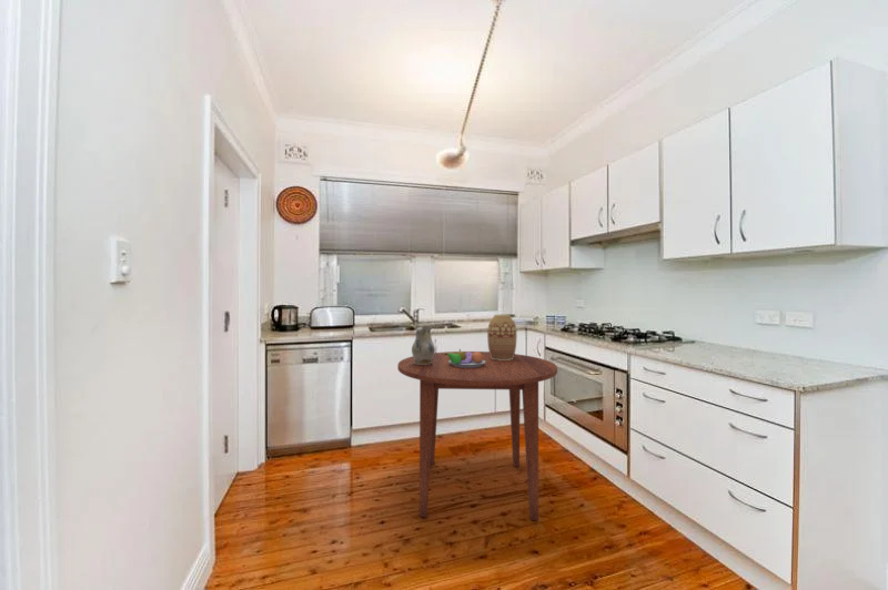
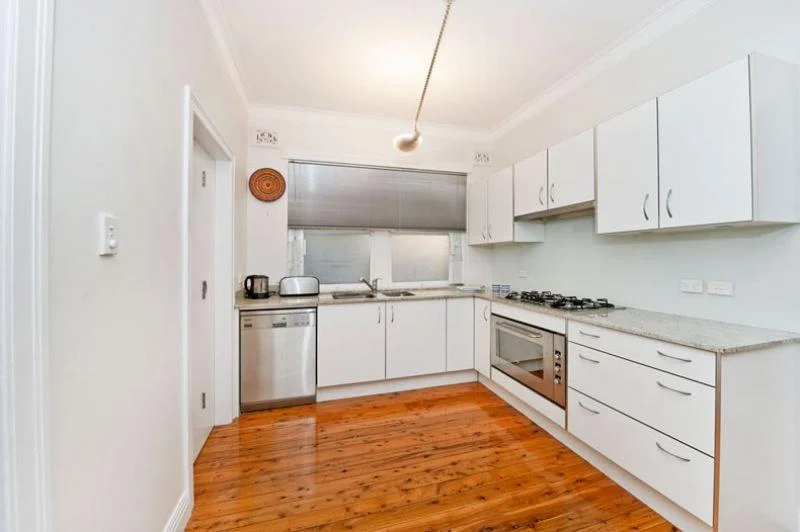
- ceramic pitcher (422, 344)
- fruit bowl (465, 357)
- dining table (511, 425)
- vase (502, 336)
